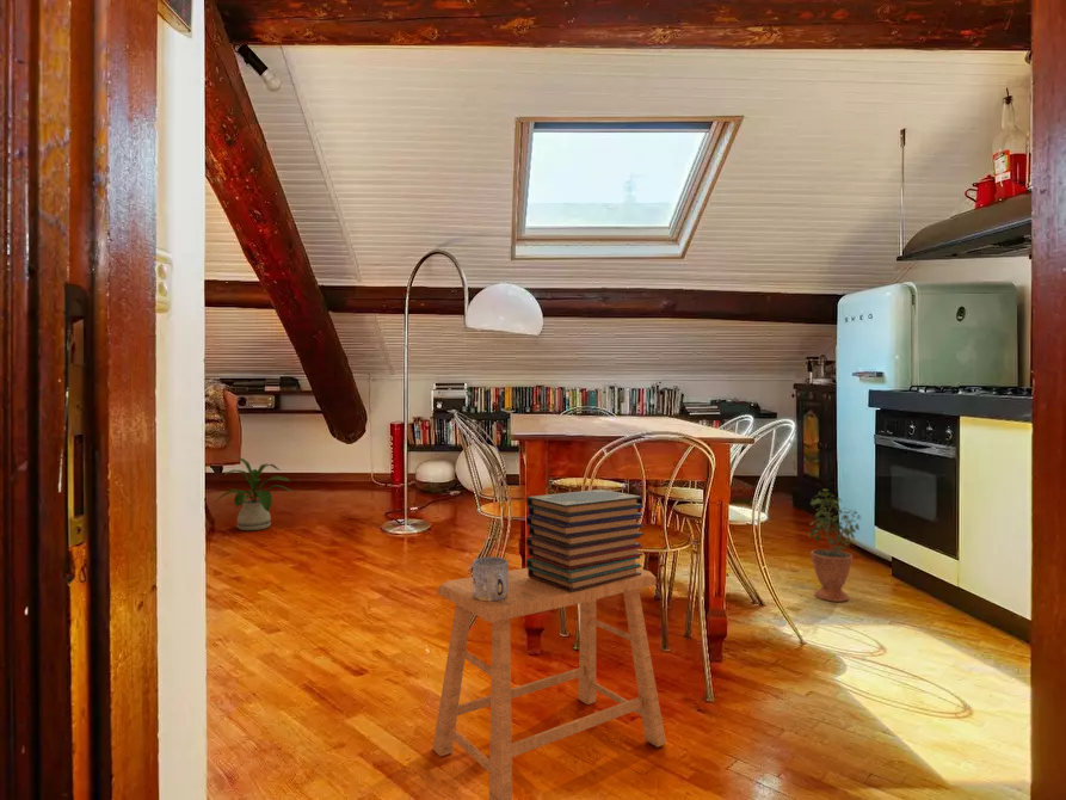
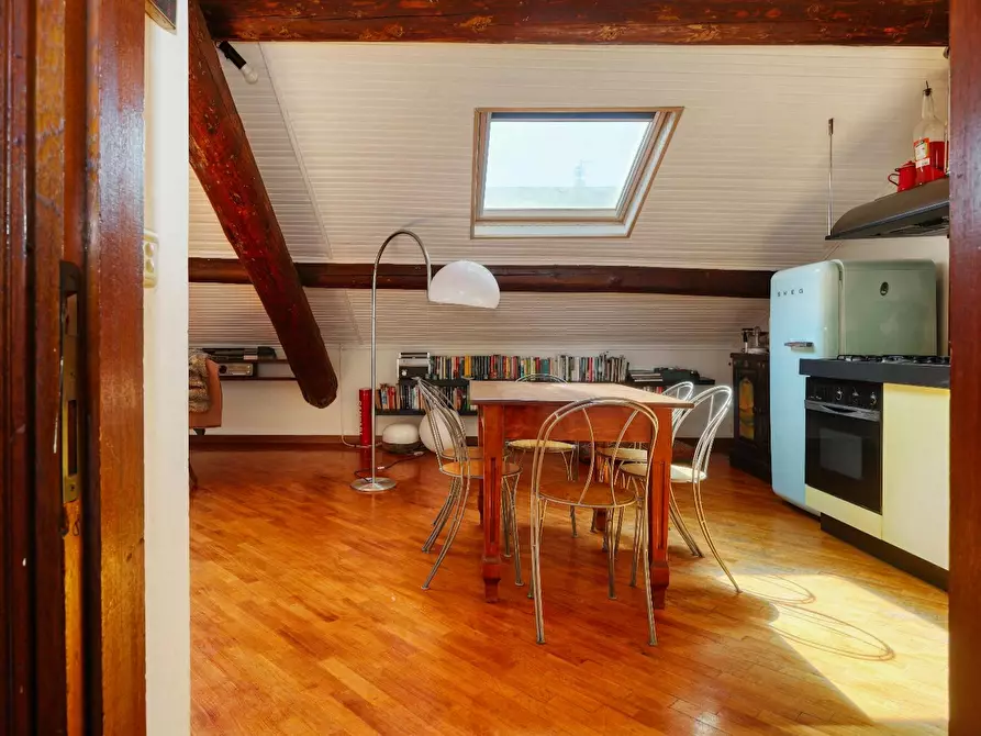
- mug (493, 579)
- house plant (255, 492)
- potted plant (833, 543)
- book stack (584, 536)
- stool (555, 675)
